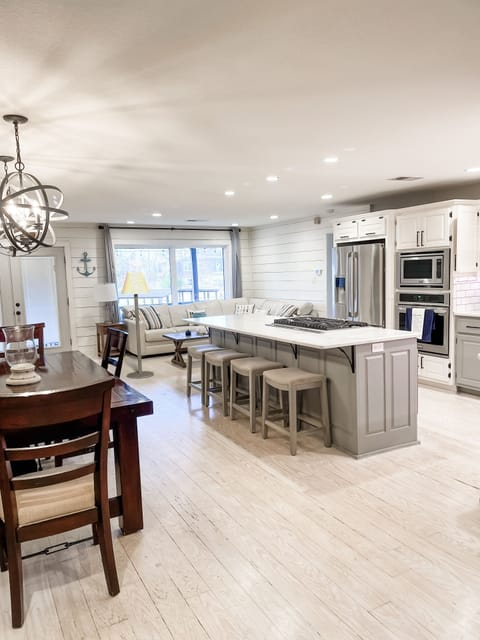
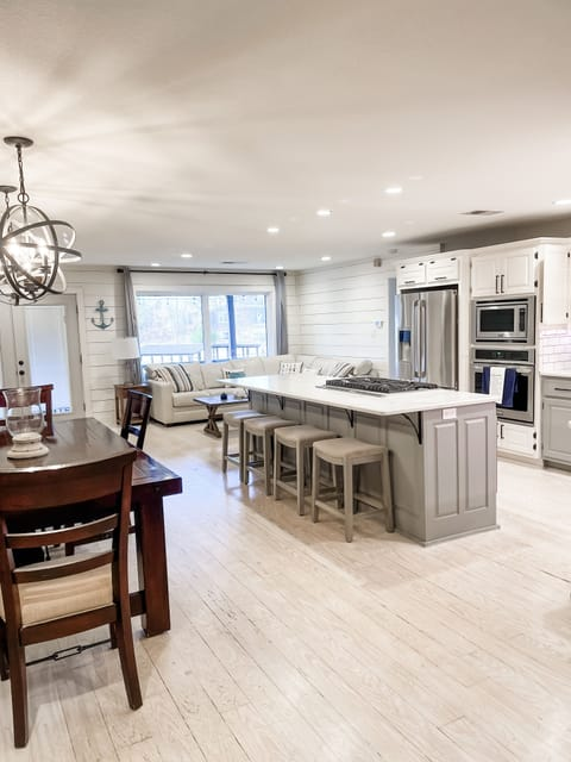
- floor lamp (137, 324)
